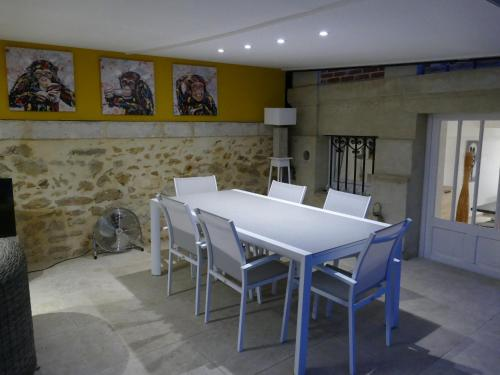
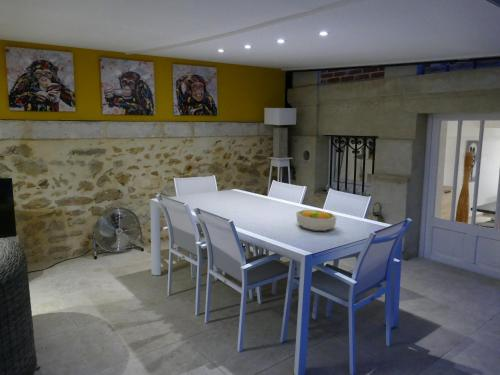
+ fruit bowl (315, 217)
